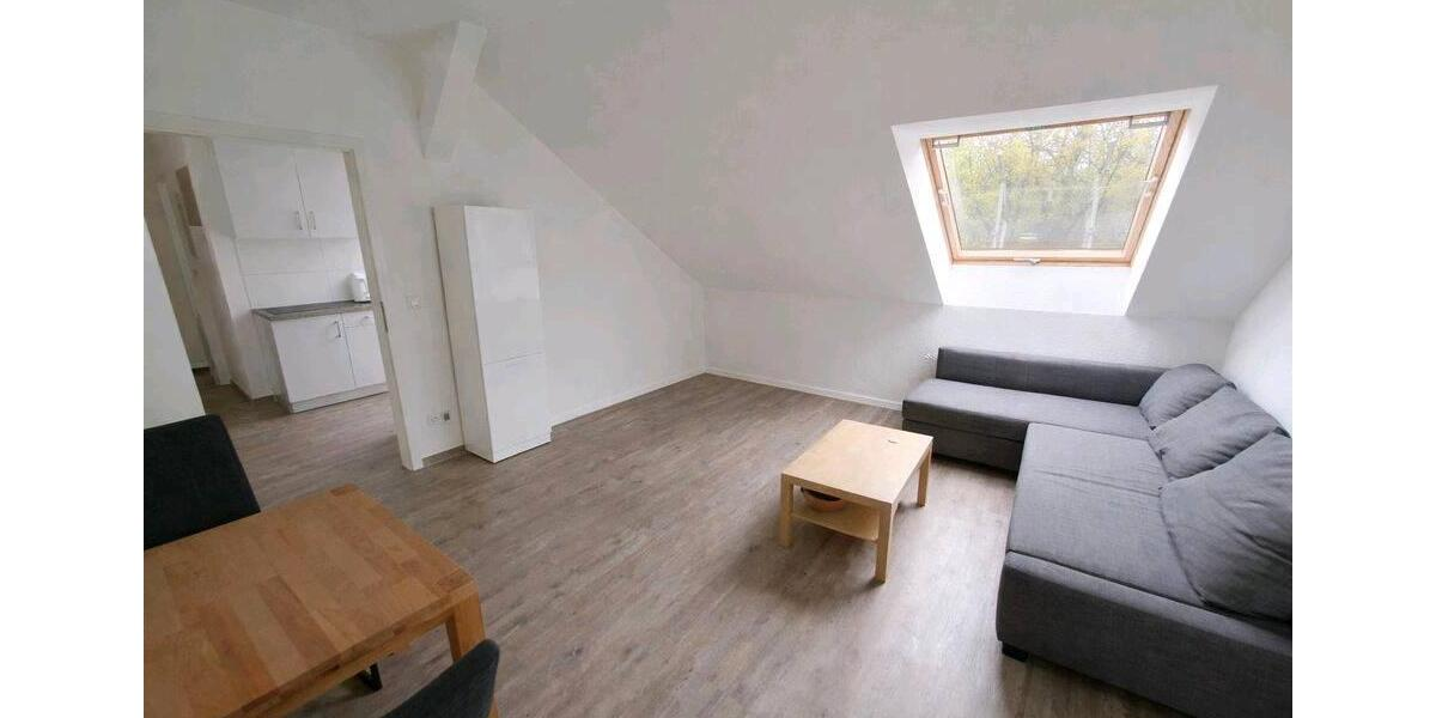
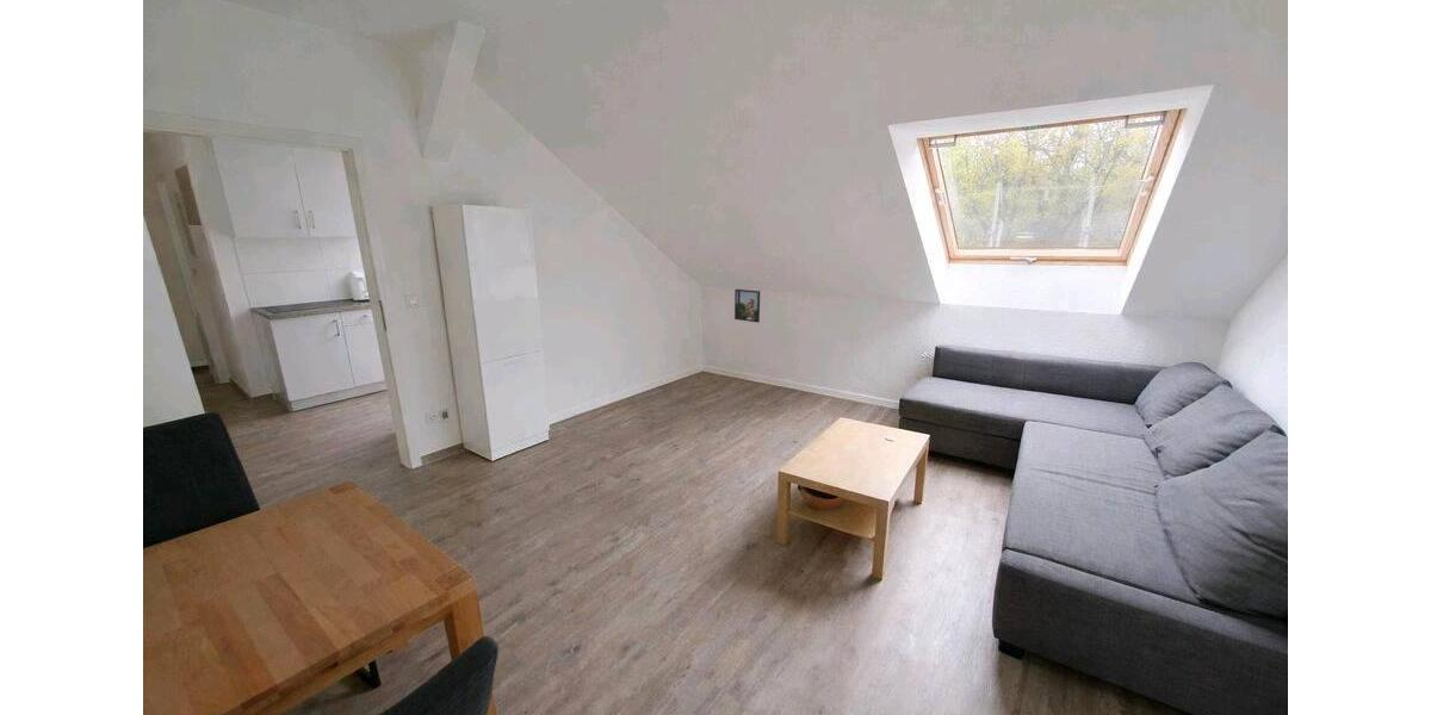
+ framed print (747, 305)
